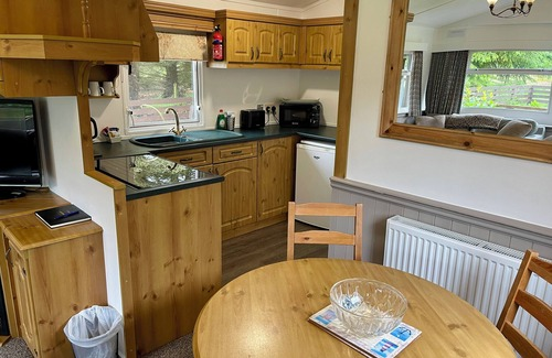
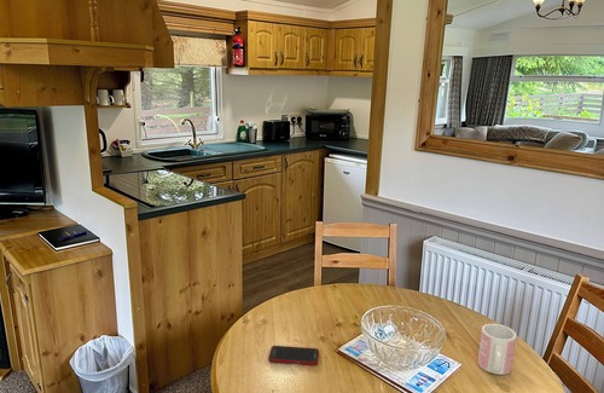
+ mug (496, 351)
+ cell phone (294, 354)
